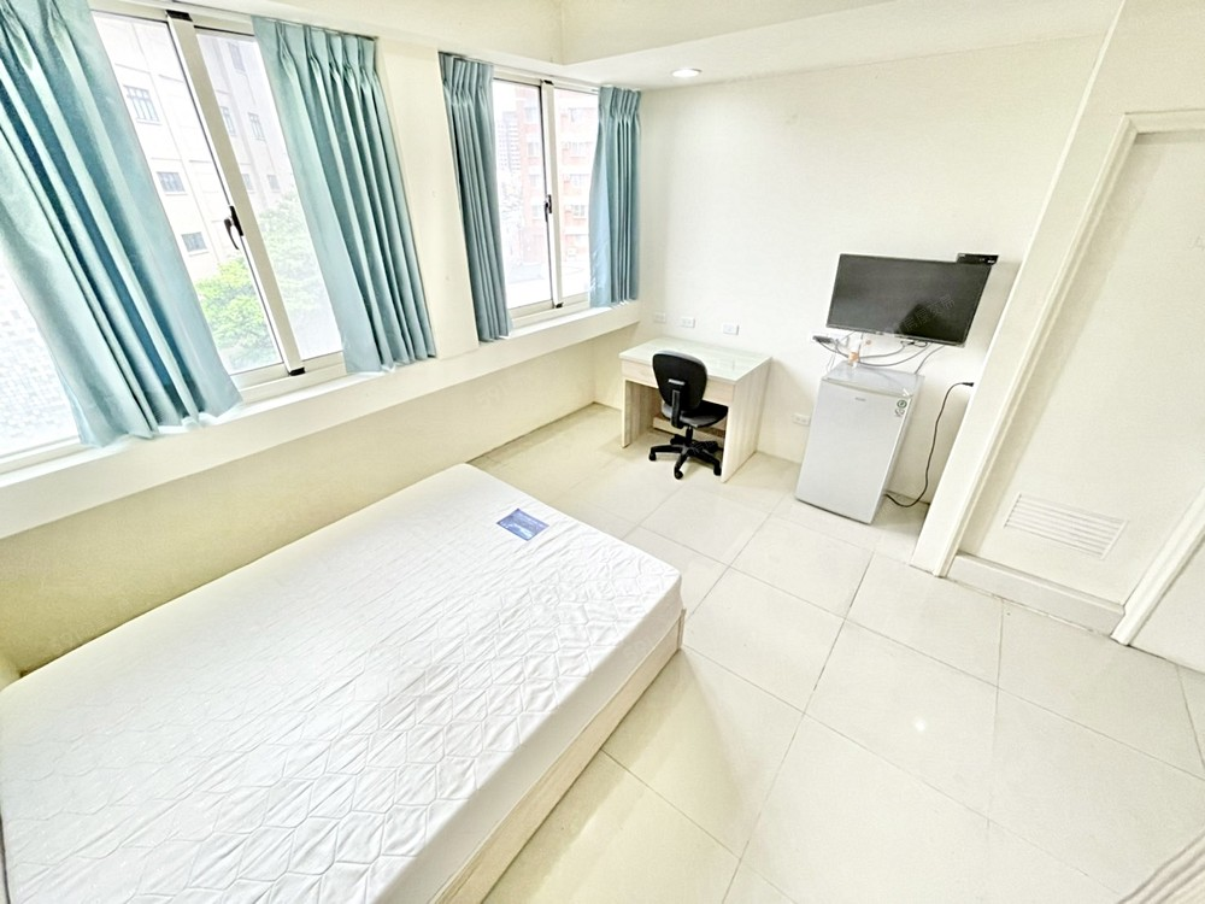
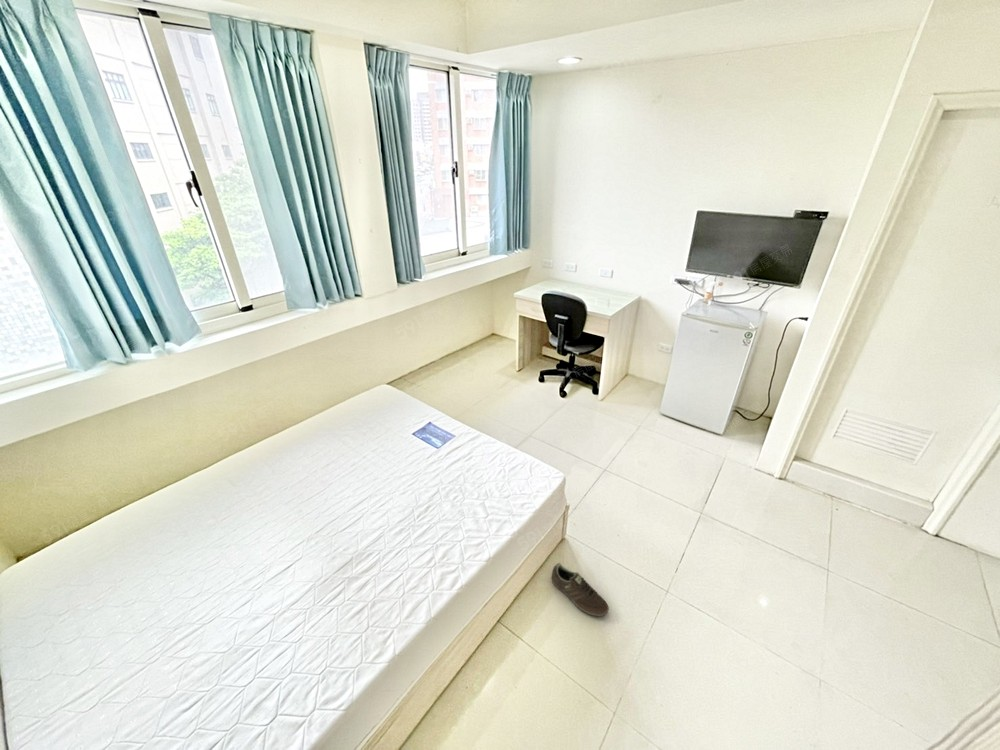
+ sneaker (578, 588)
